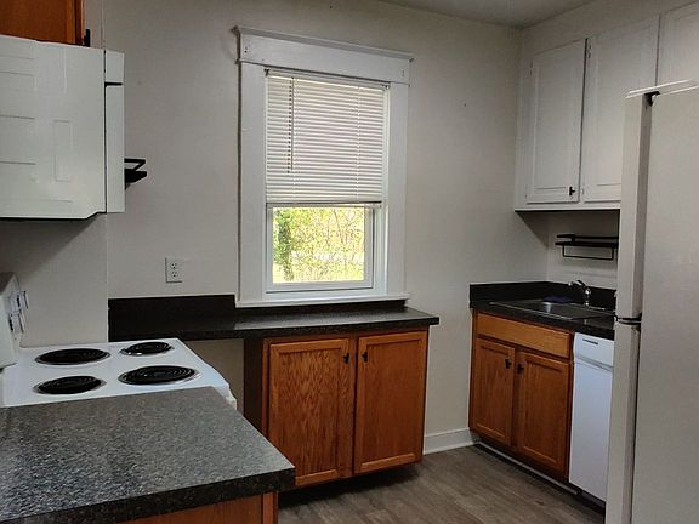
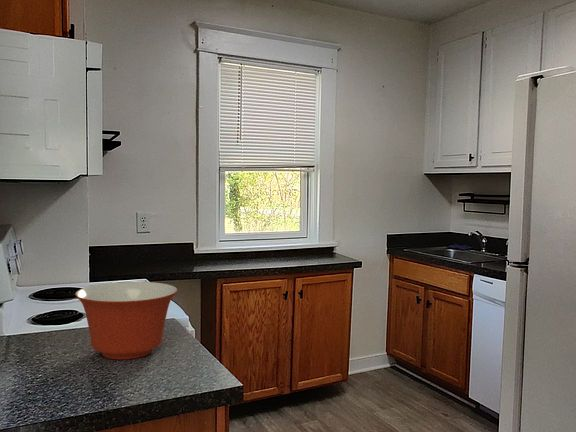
+ mixing bowl (127, 321)
